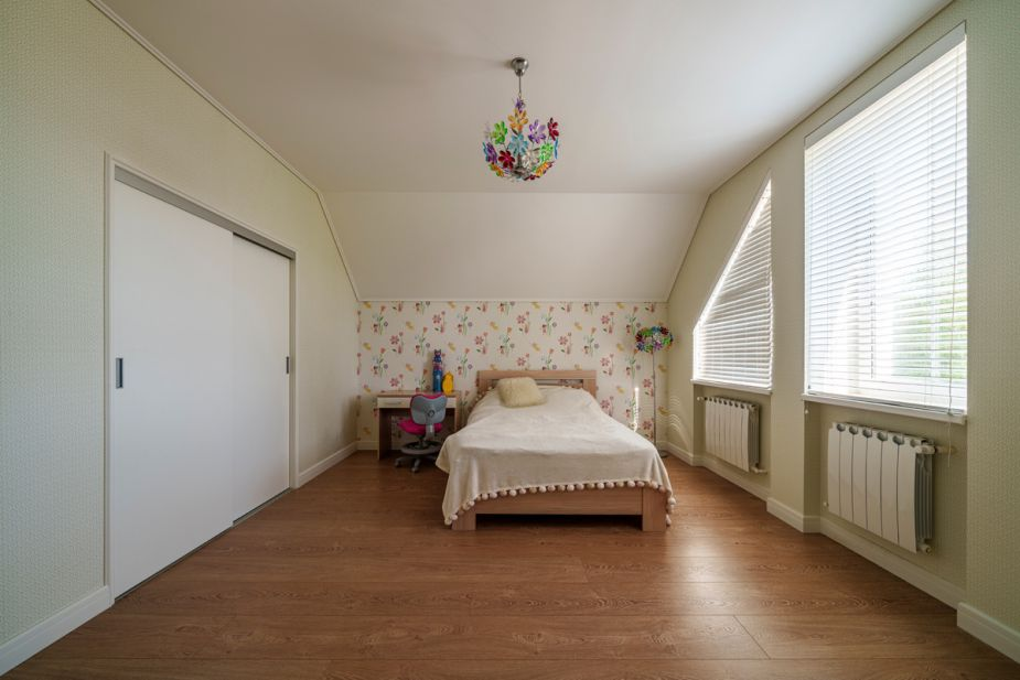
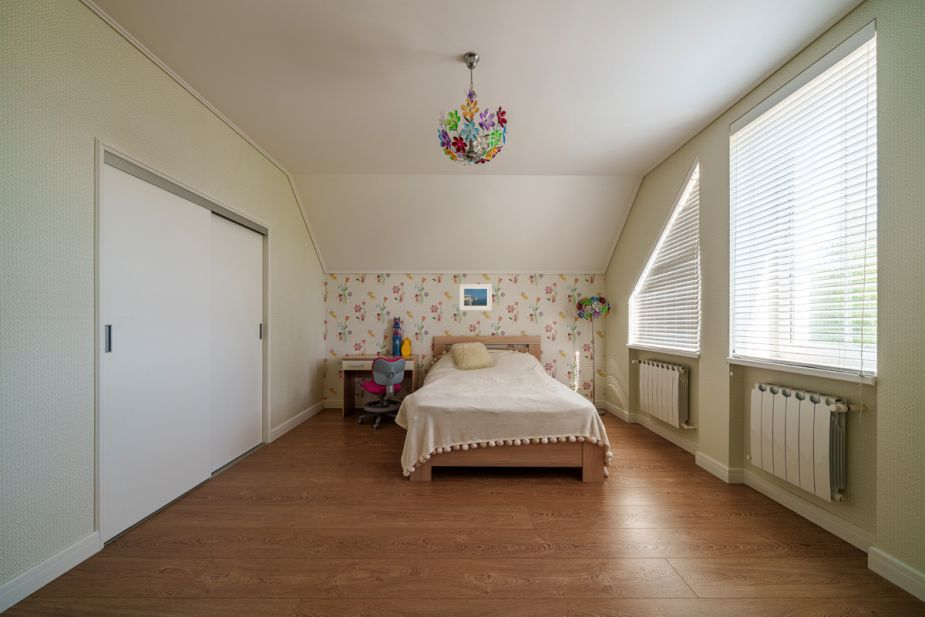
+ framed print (475, 297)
